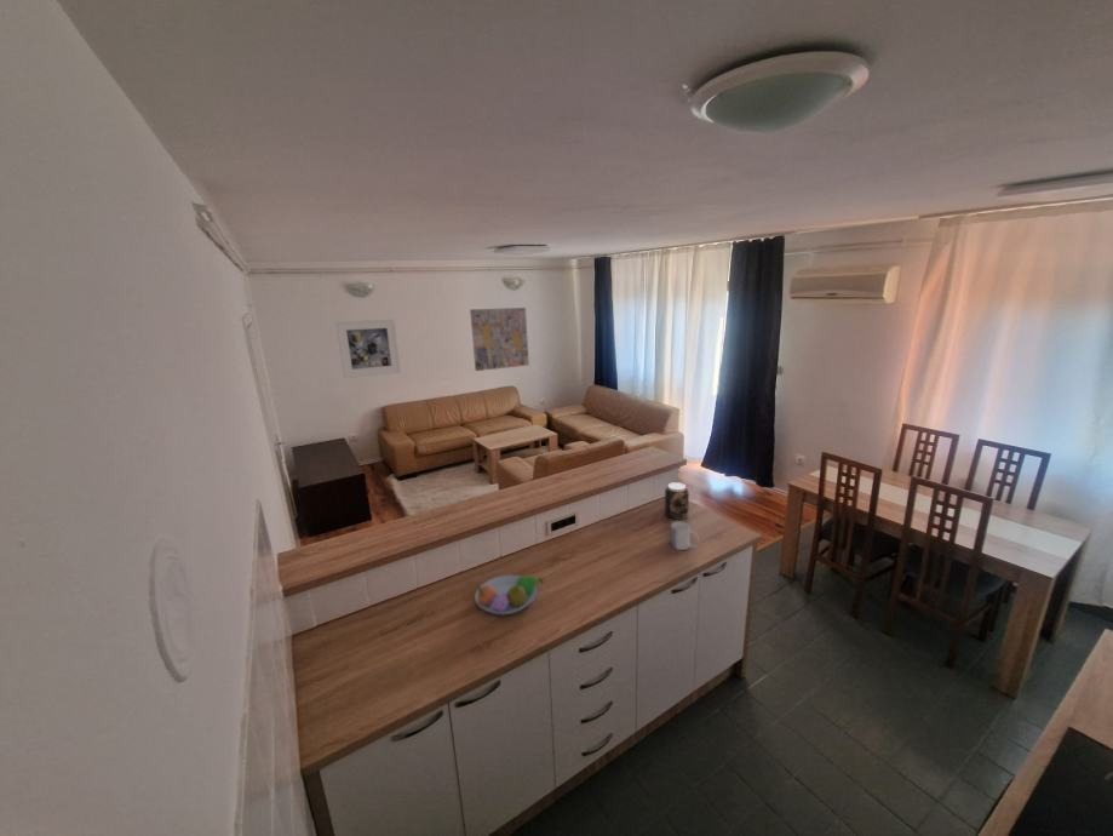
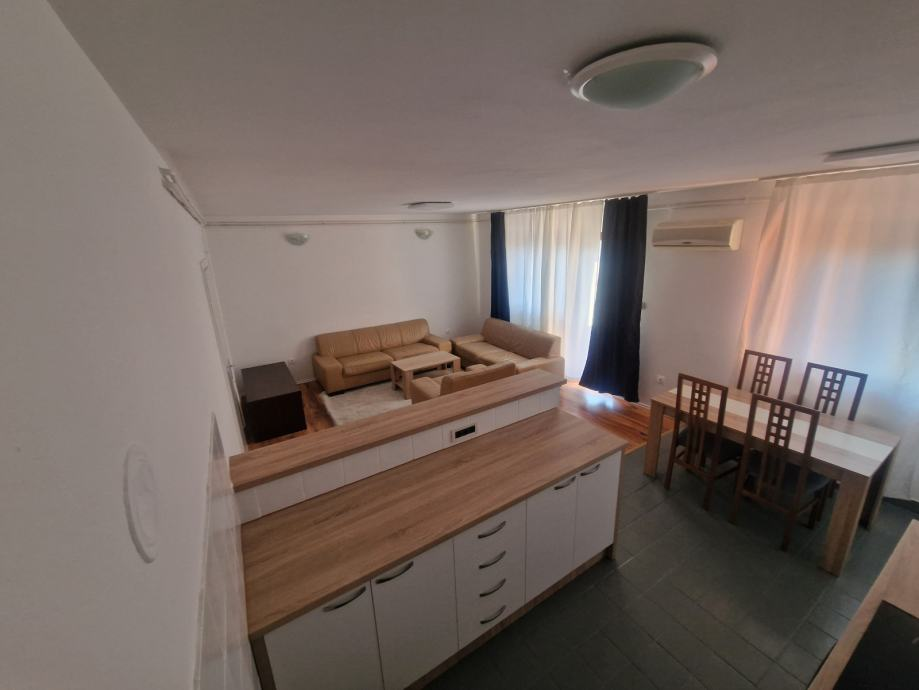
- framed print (369, 348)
- fruit bowl (507, 588)
- mug (684, 537)
- wall art (500, 338)
- jar (676, 499)
